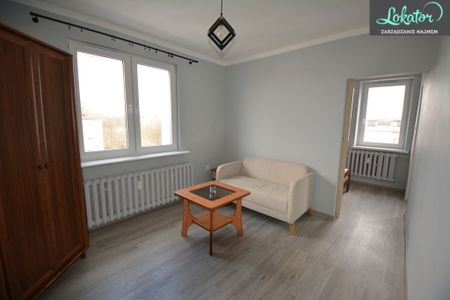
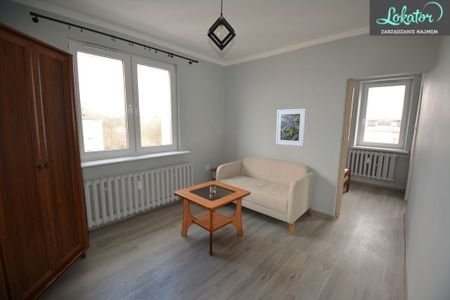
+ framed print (289, 127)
